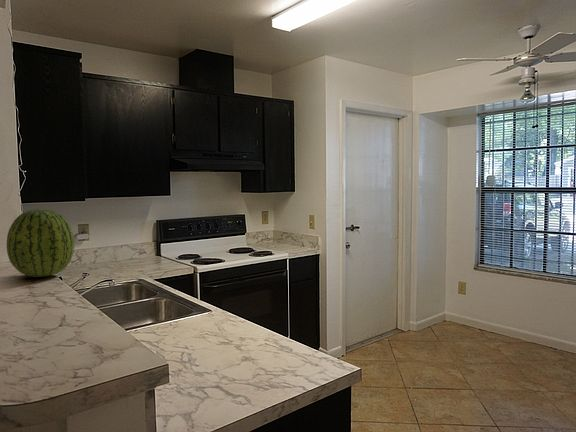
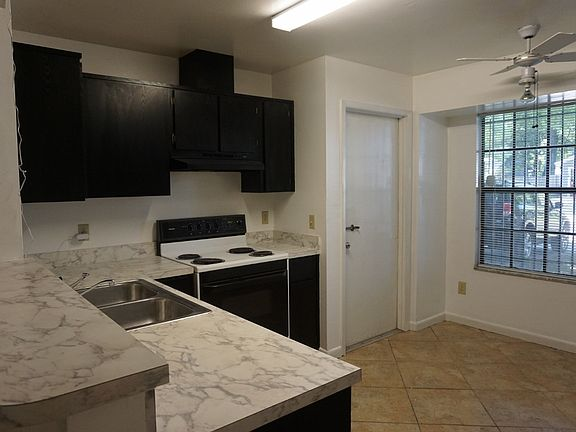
- fruit (41, 242)
